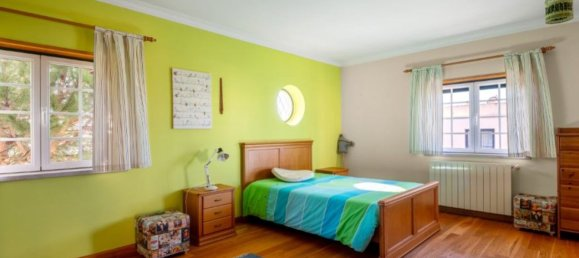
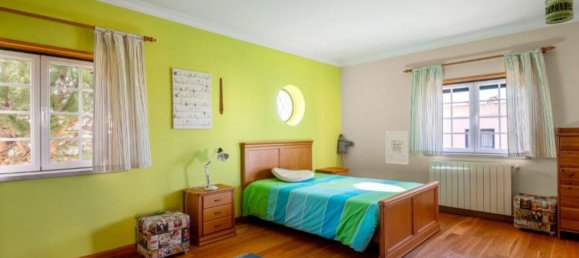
+ wall art (396, 147)
